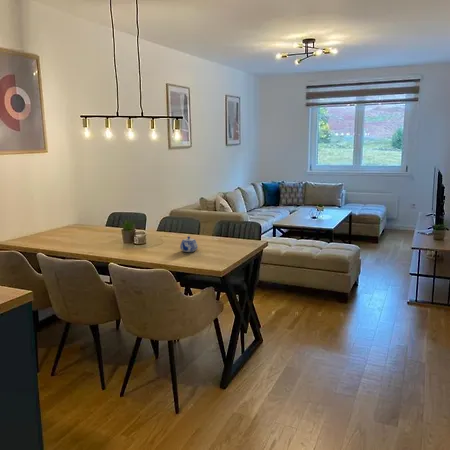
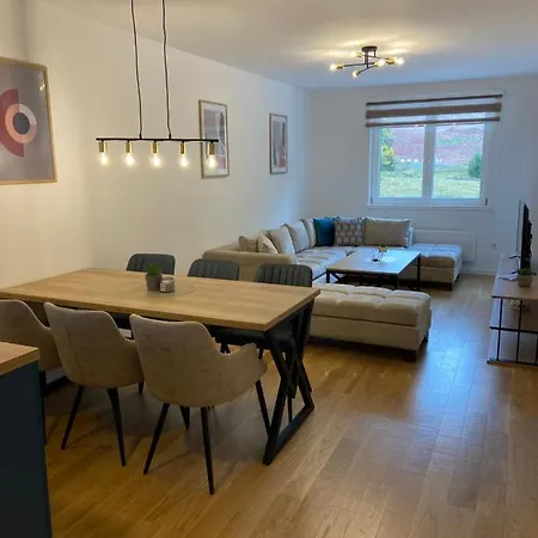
- teapot (188, 244)
